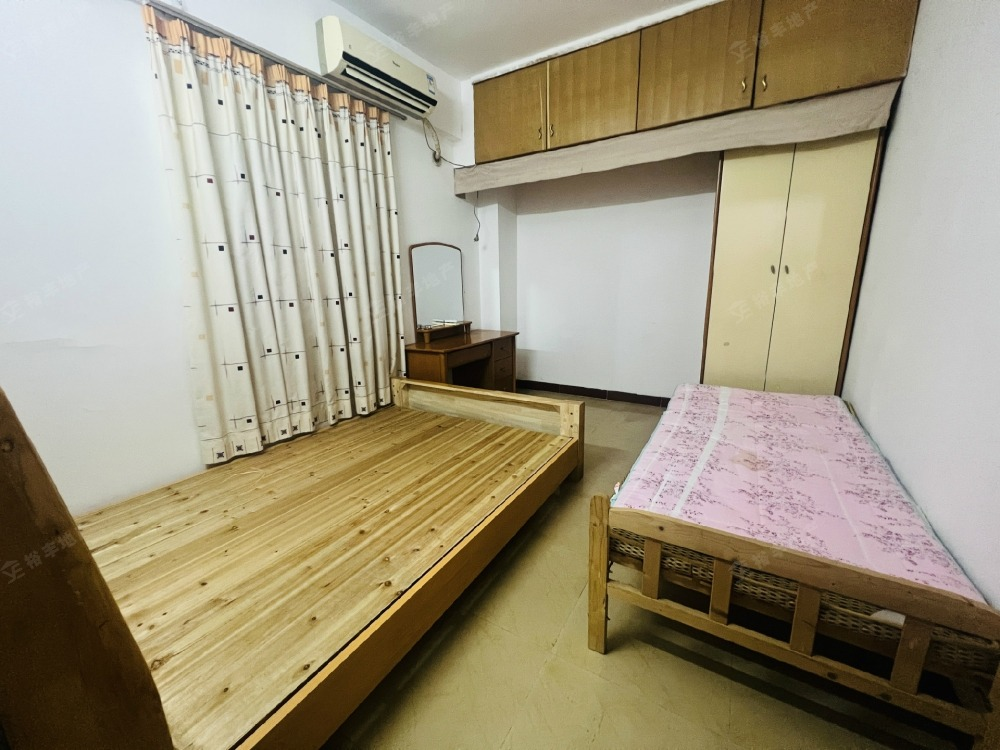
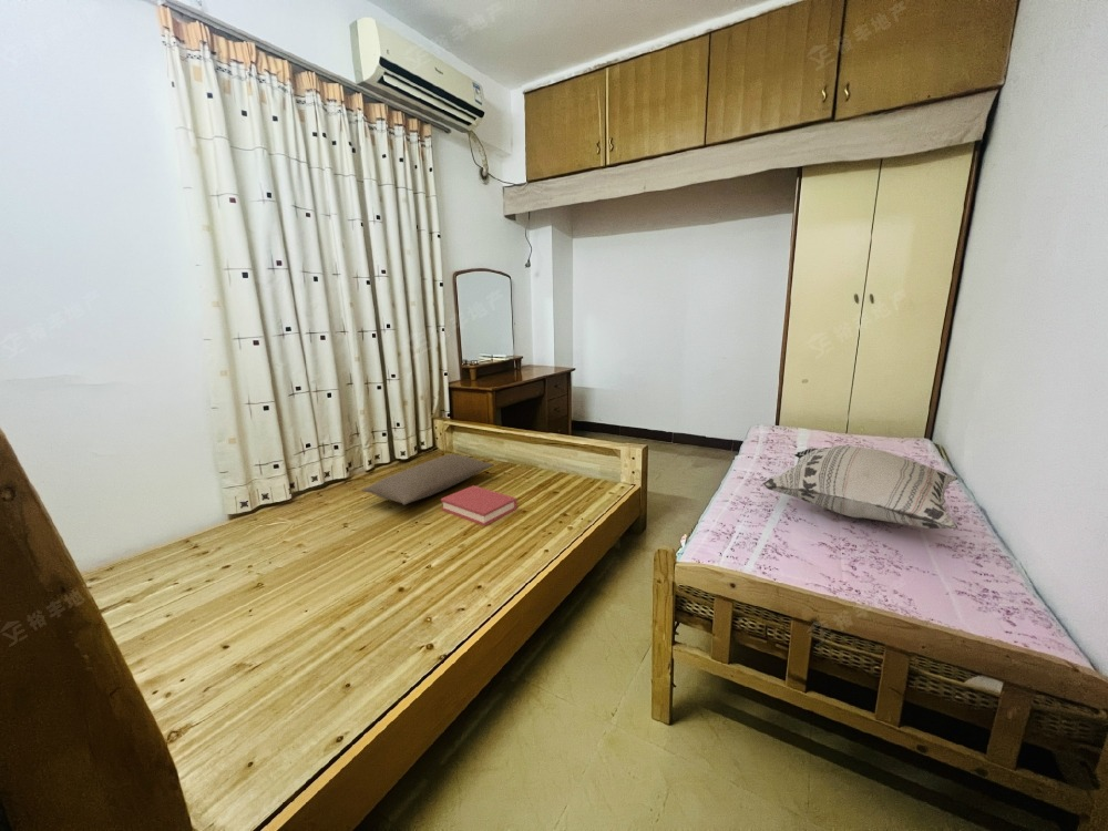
+ pillow (432, 476)
+ hardback book (479, 503)
+ decorative pillow (860, 480)
